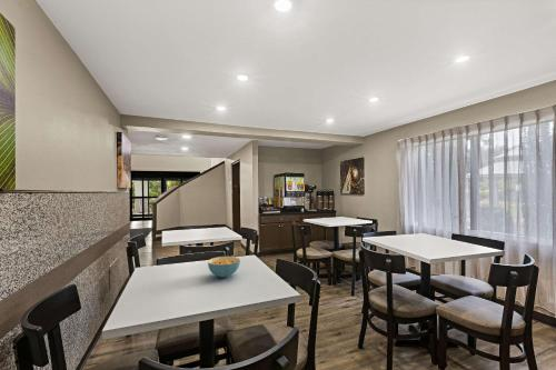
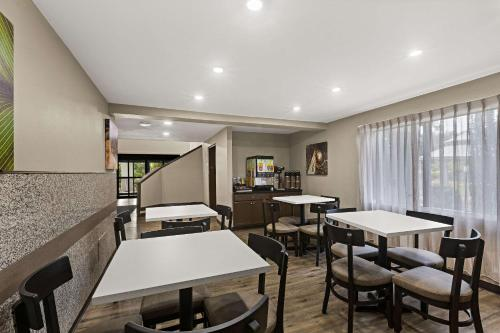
- cereal bowl (224, 268)
